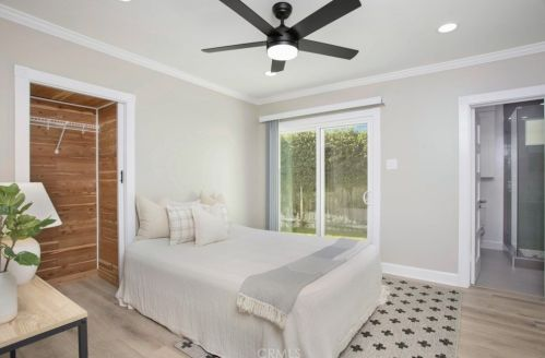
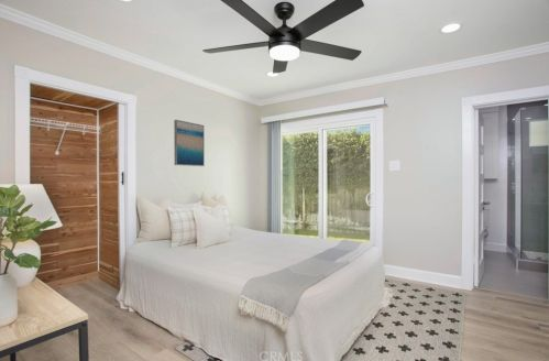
+ wall art (189, 144)
